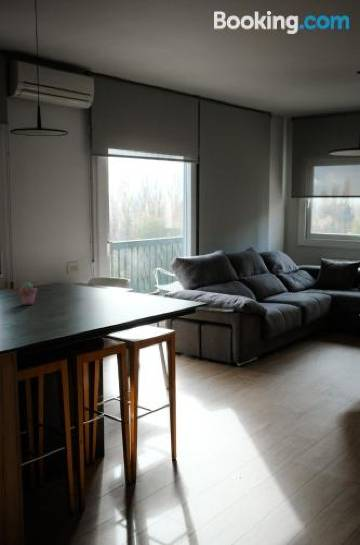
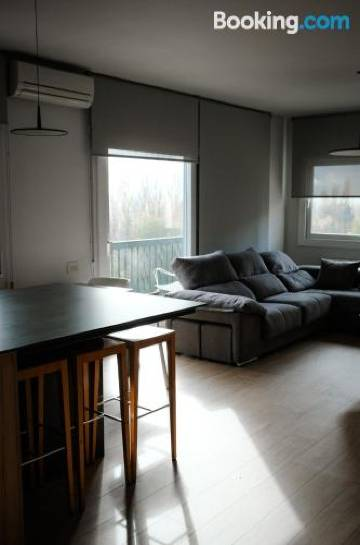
- potted succulent (28, 293)
